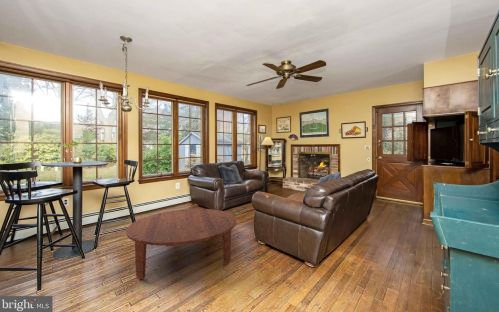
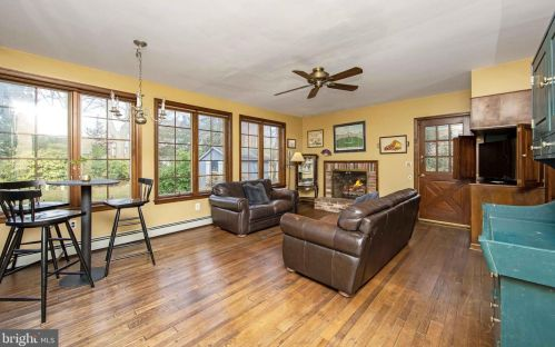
- coffee table (185, 236)
